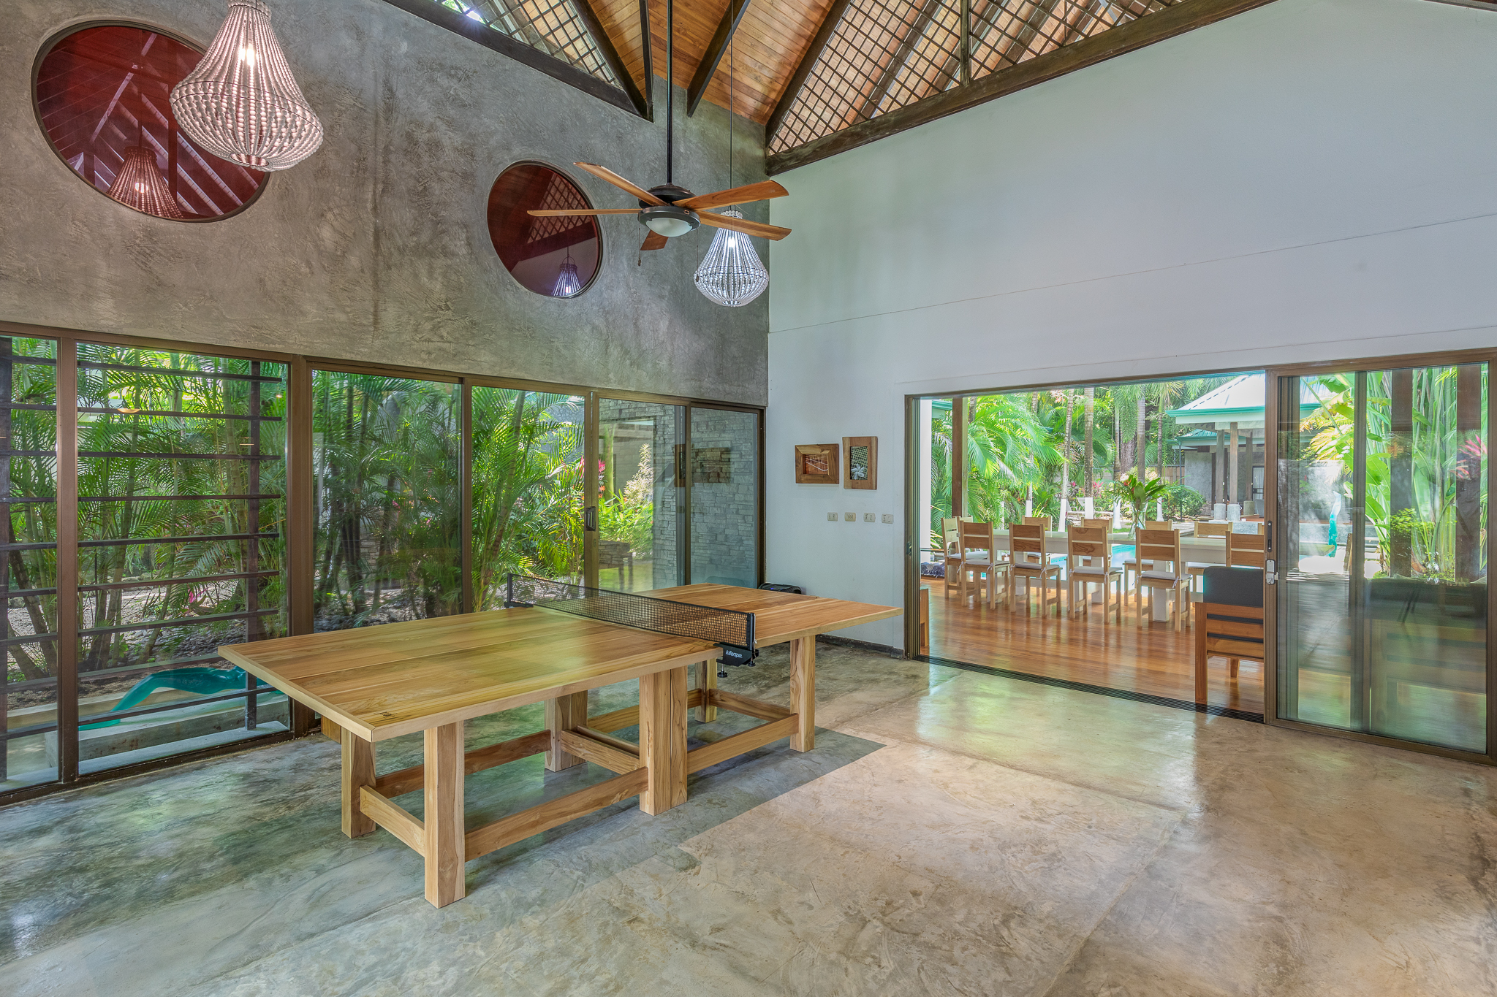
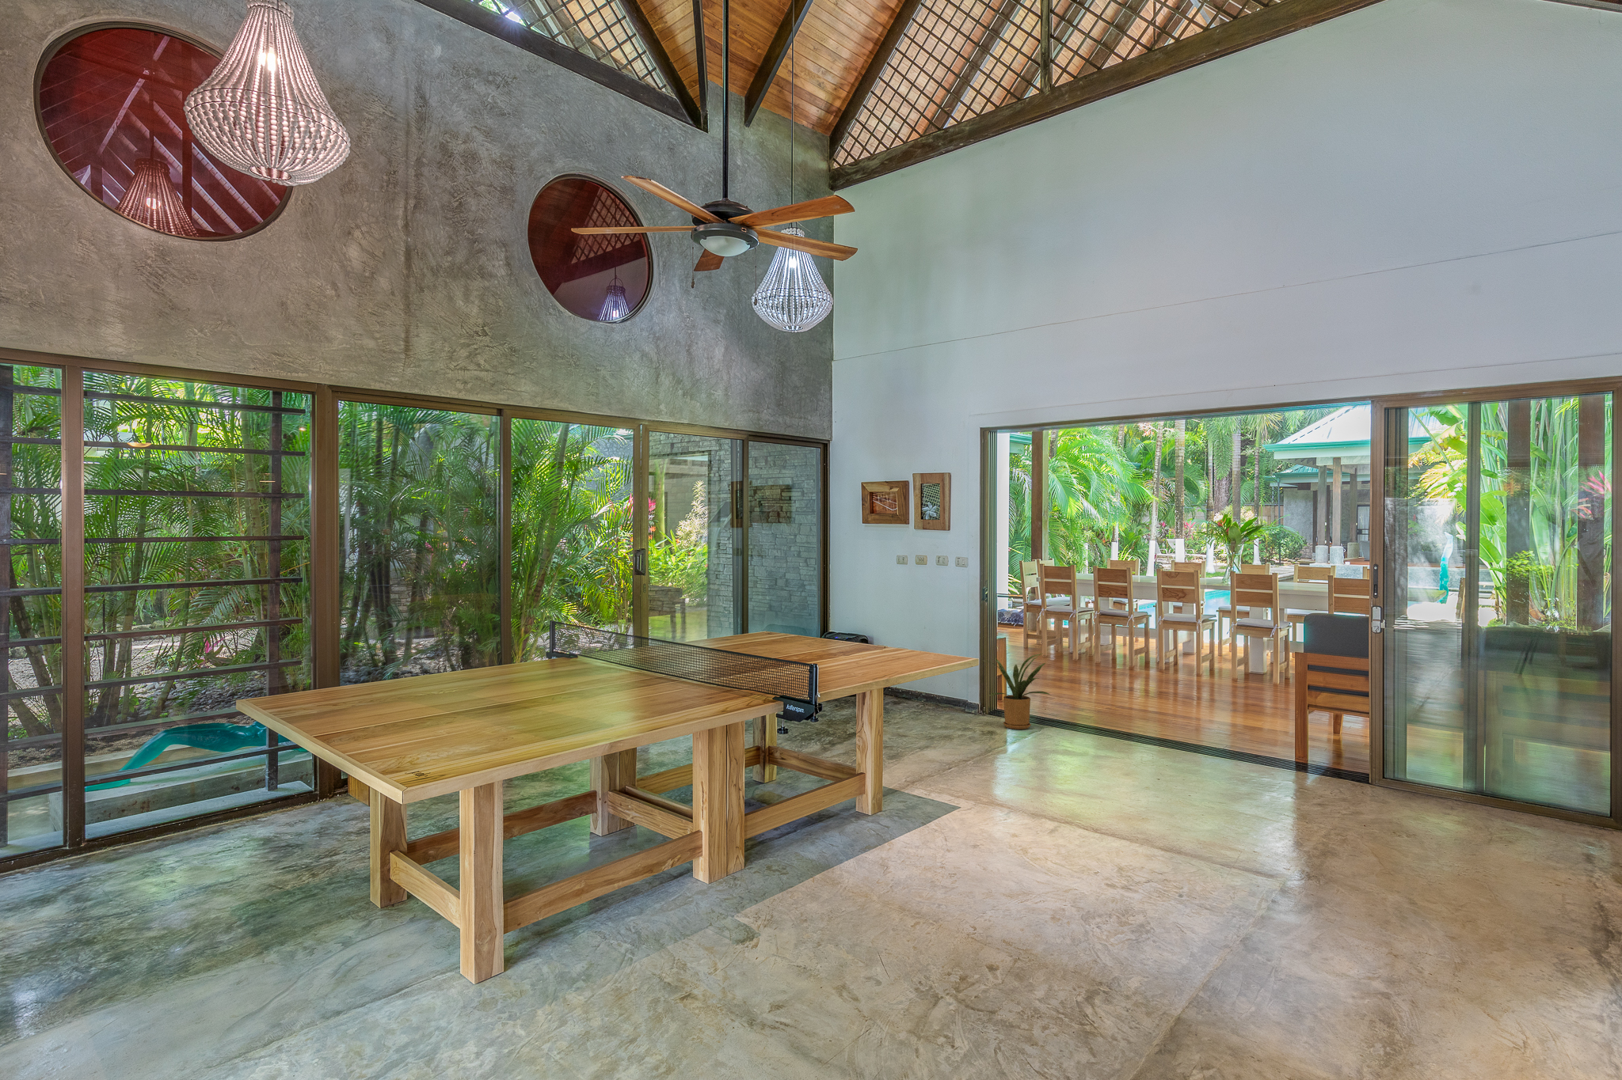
+ house plant (1017, 688)
